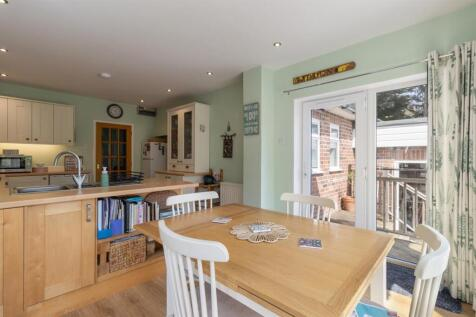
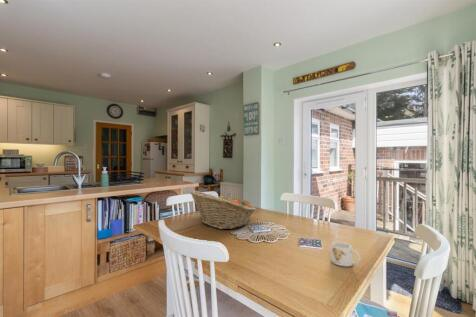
+ fruit basket (221, 206)
+ mug (345, 255)
